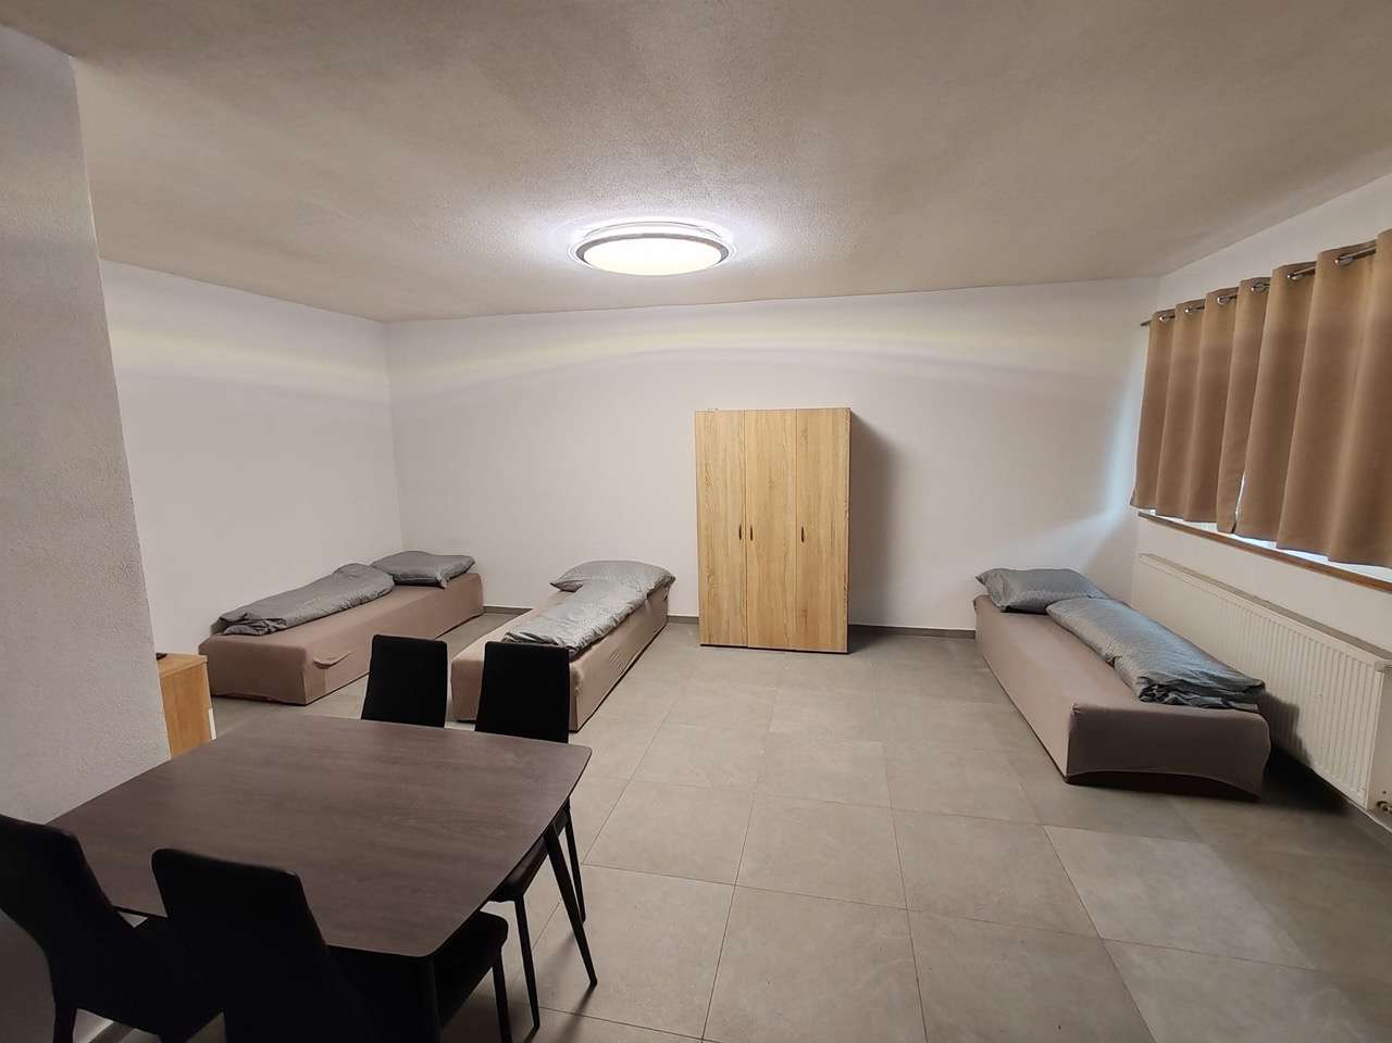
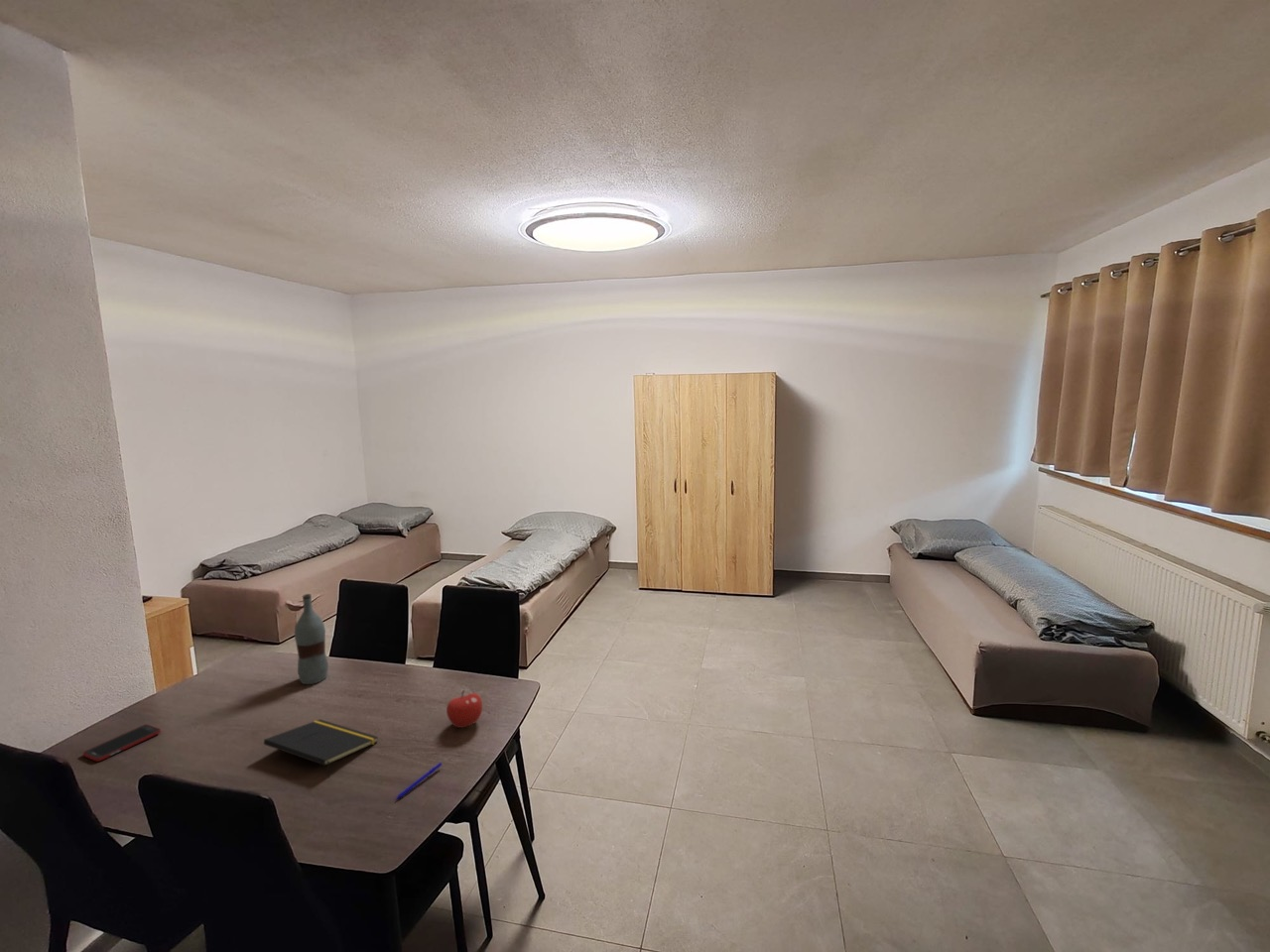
+ fruit (464, 708)
+ bottle (310, 637)
+ notepad (321, 741)
+ pen (419, 780)
+ cell phone (123, 742)
